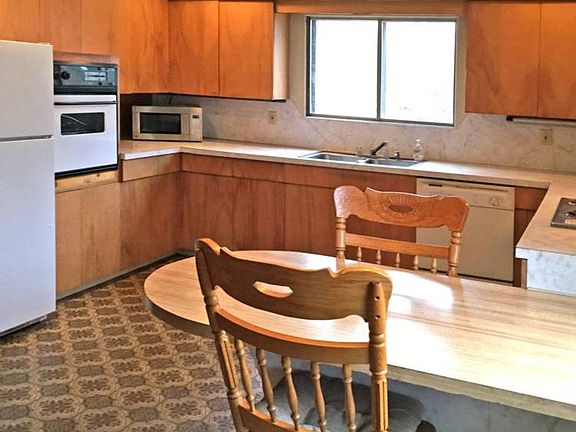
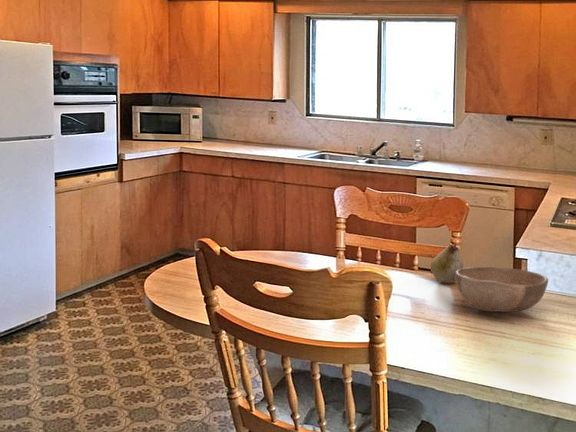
+ bowl (501, 292)
+ fruit (447, 262)
